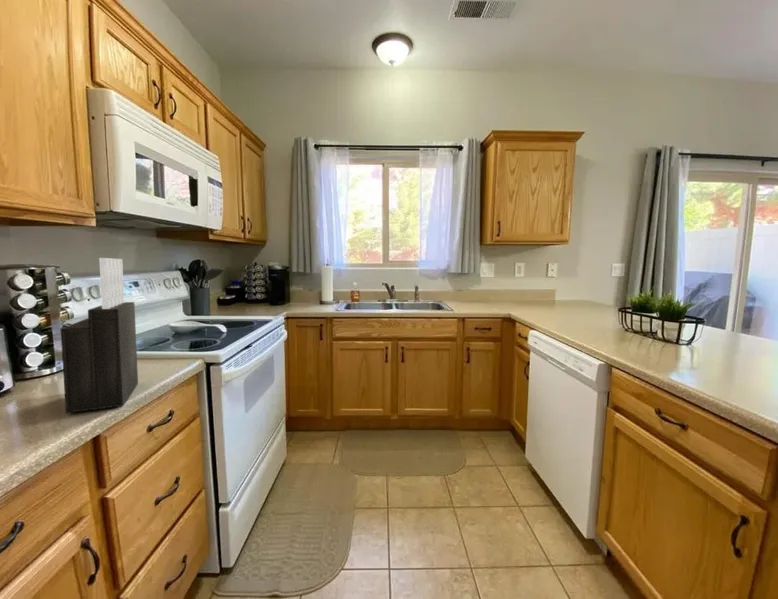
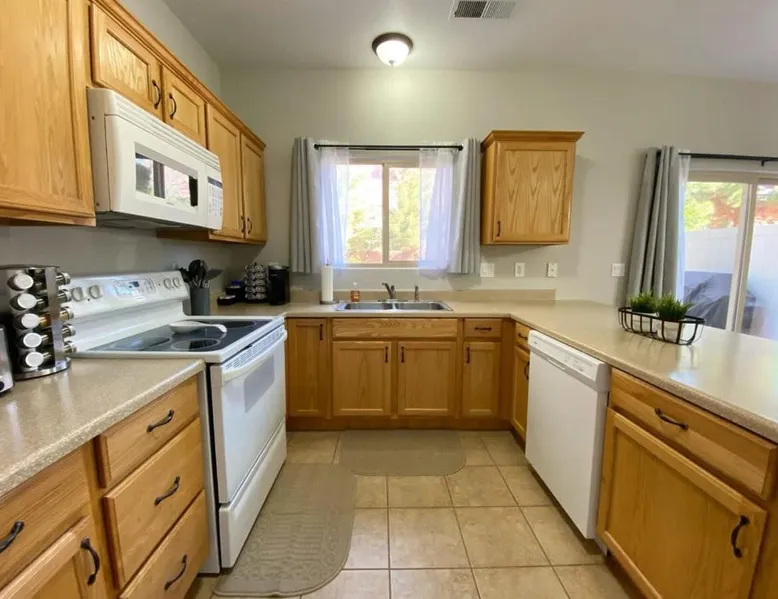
- knife block (96, 329)
